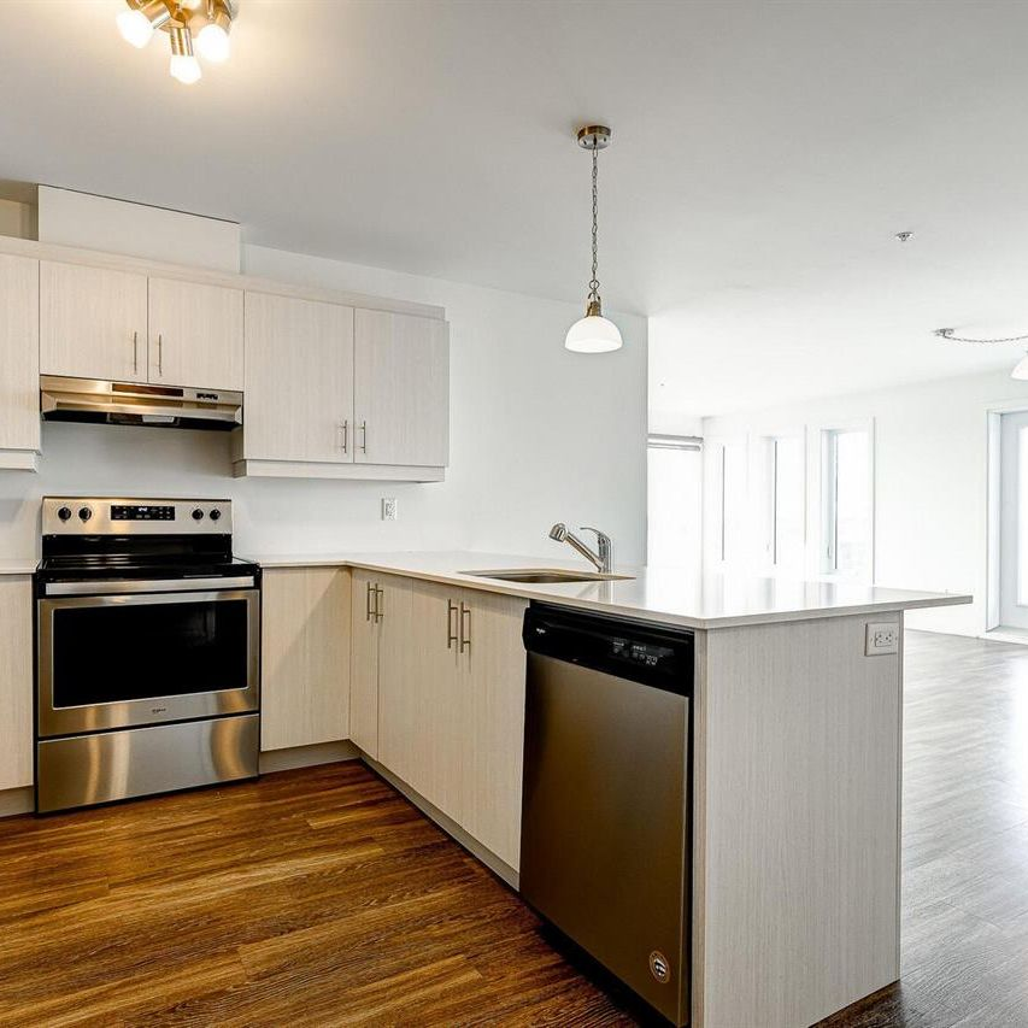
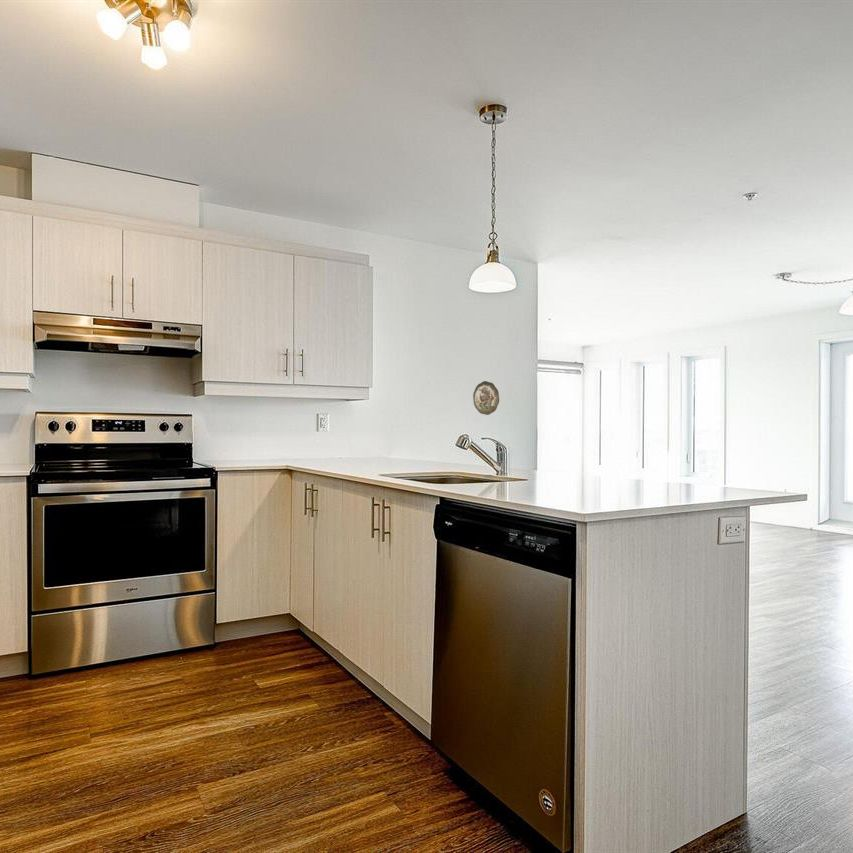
+ decorative plate (485, 398)
